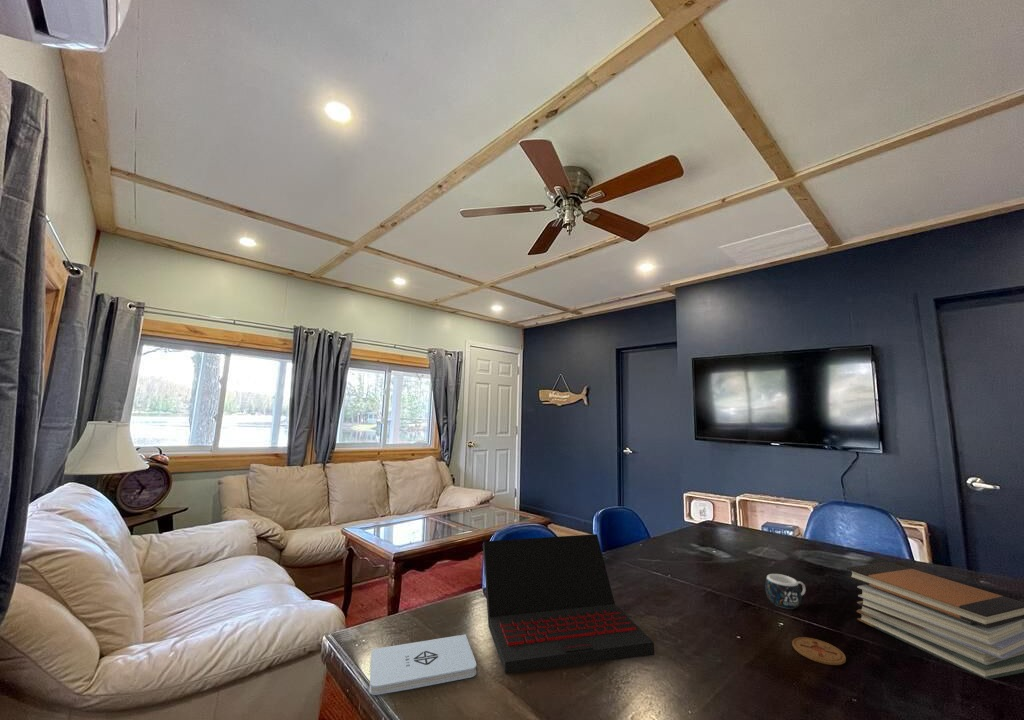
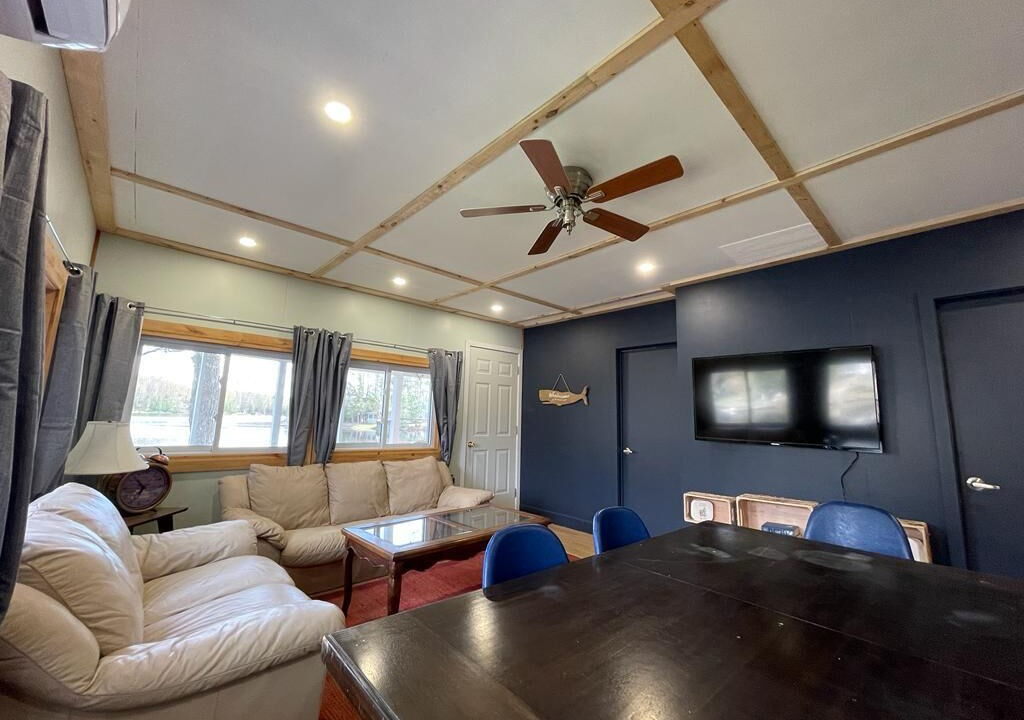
- book stack (934, 613)
- notepad (422, 662)
- laptop (558, 590)
- mug (787, 591)
- coaster (818, 650)
